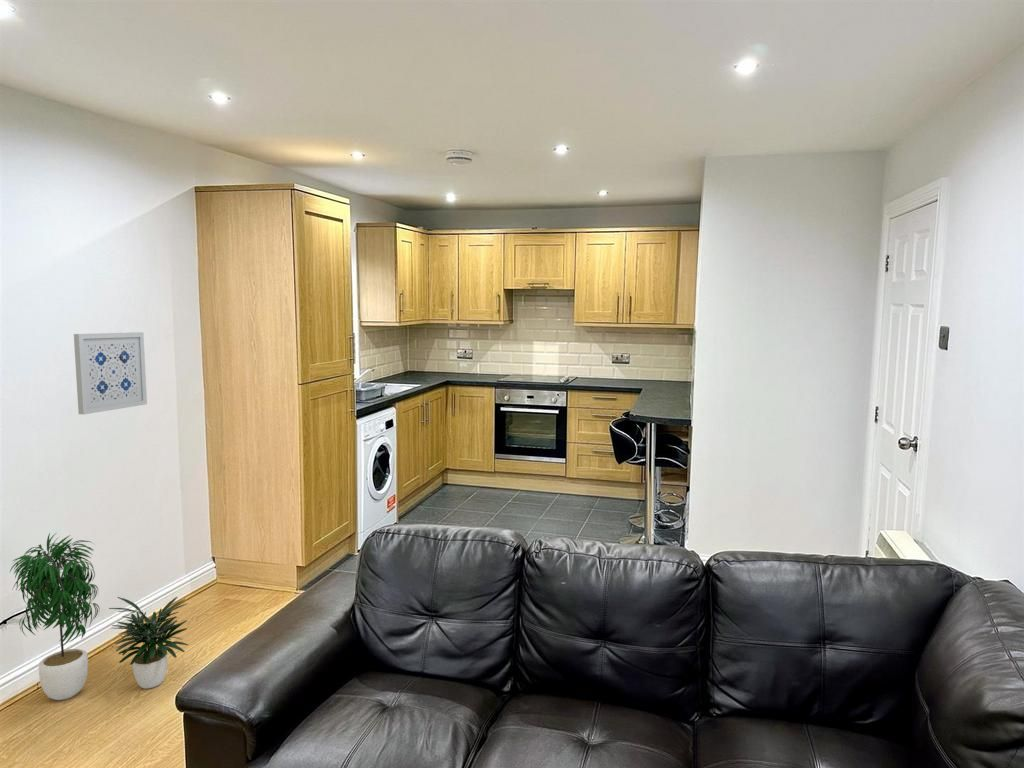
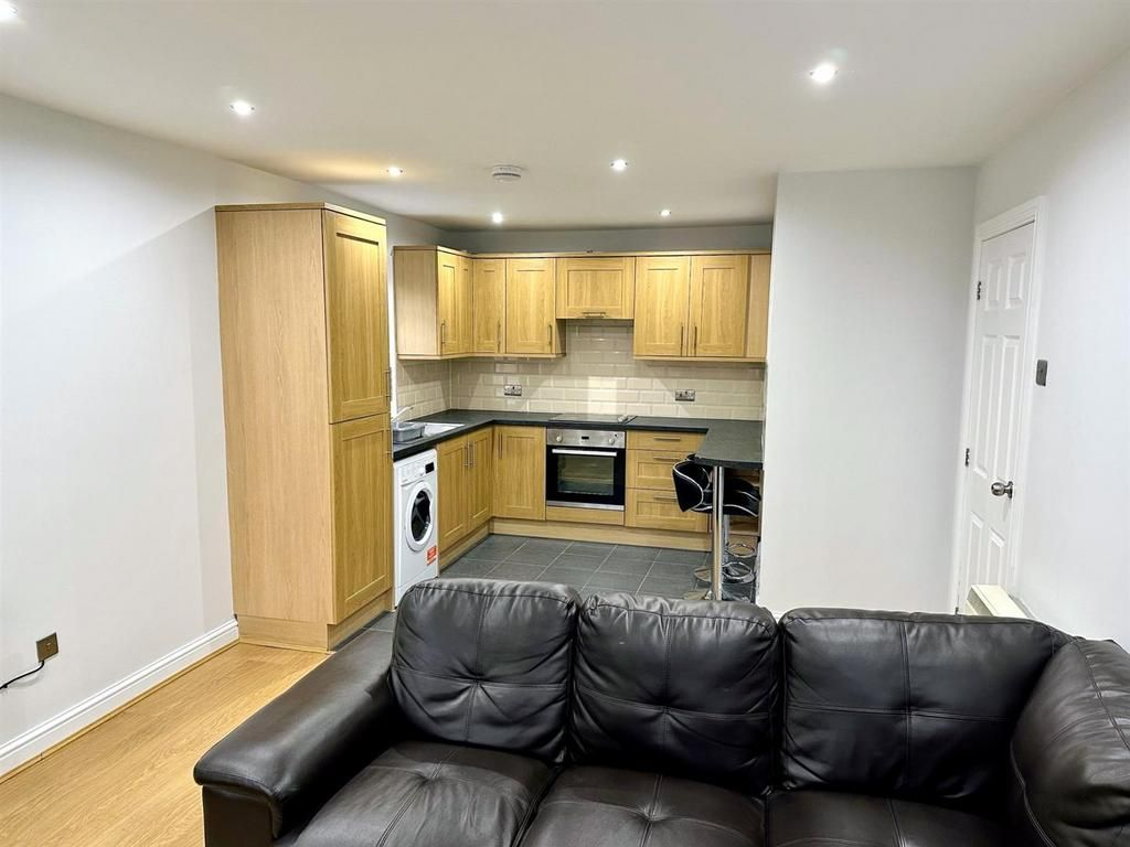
- potted plant (97, 610)
- wall art (112, 371)
